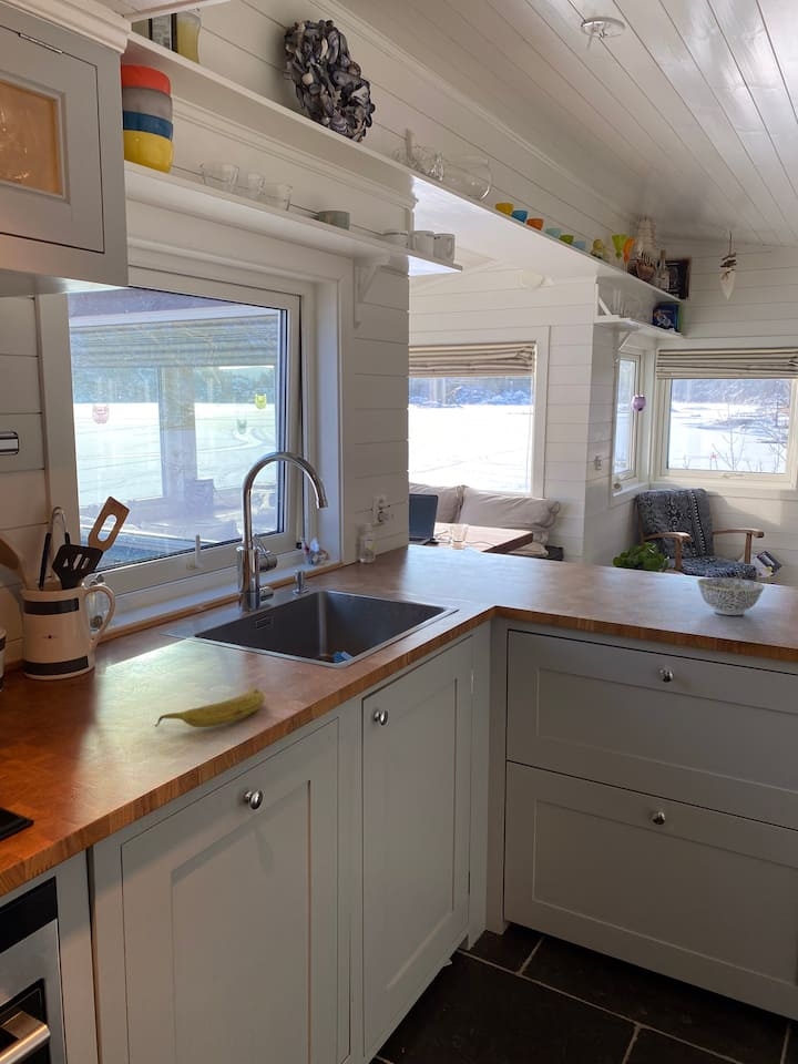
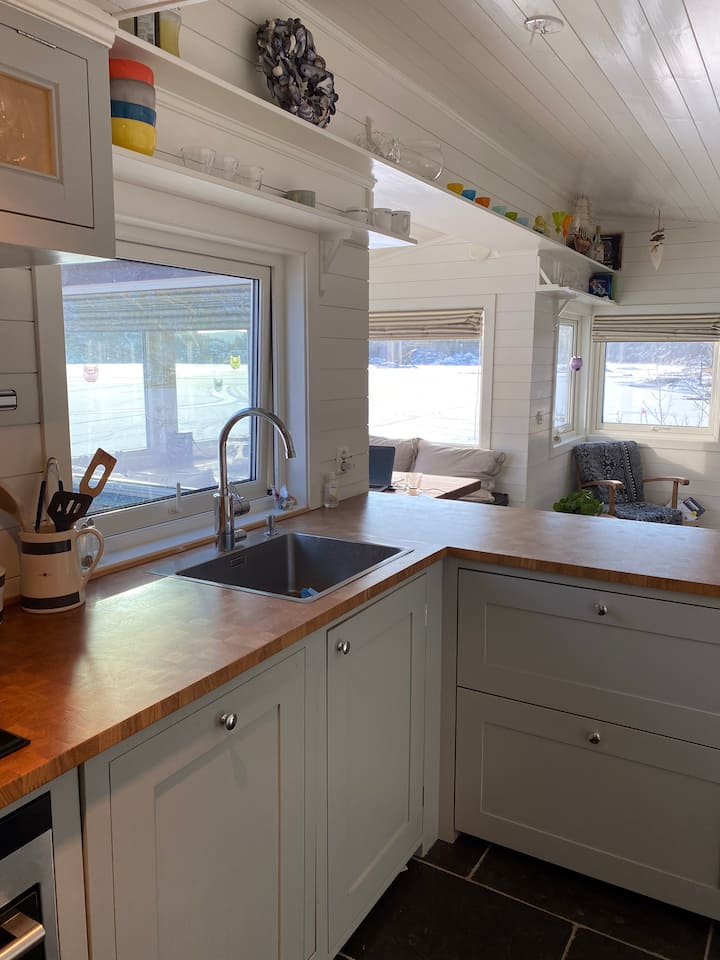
- bowl (729, 597)
- fruit (219, 706)
